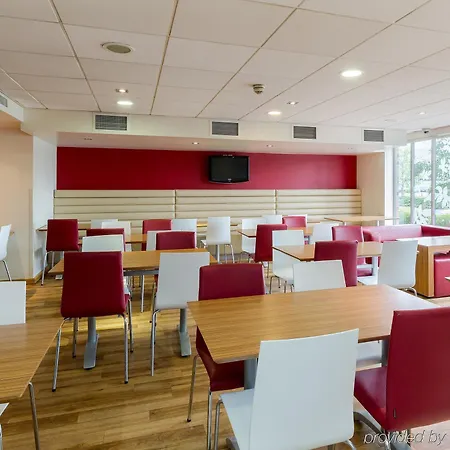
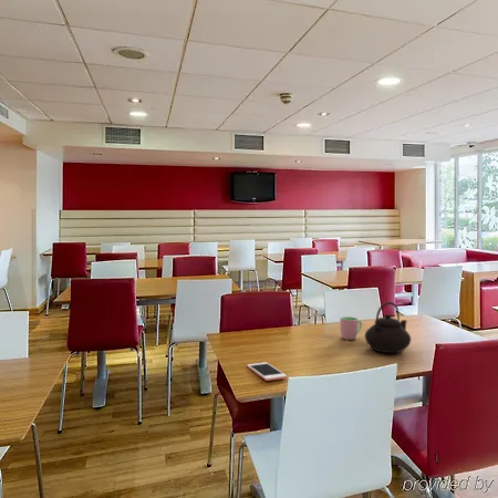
+ teapot (390, 324)
+ cup (351, 328)
+ cell phone (266, 371)
